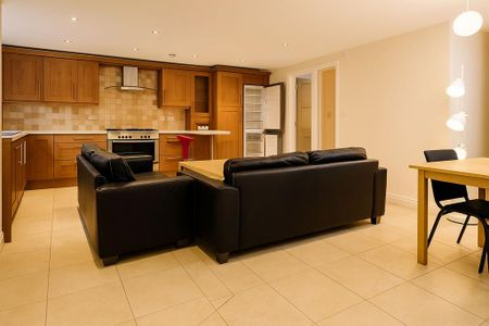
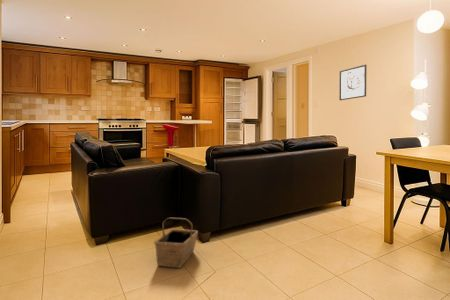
+ basket (177, 238)
+ wall art (352, 83)
